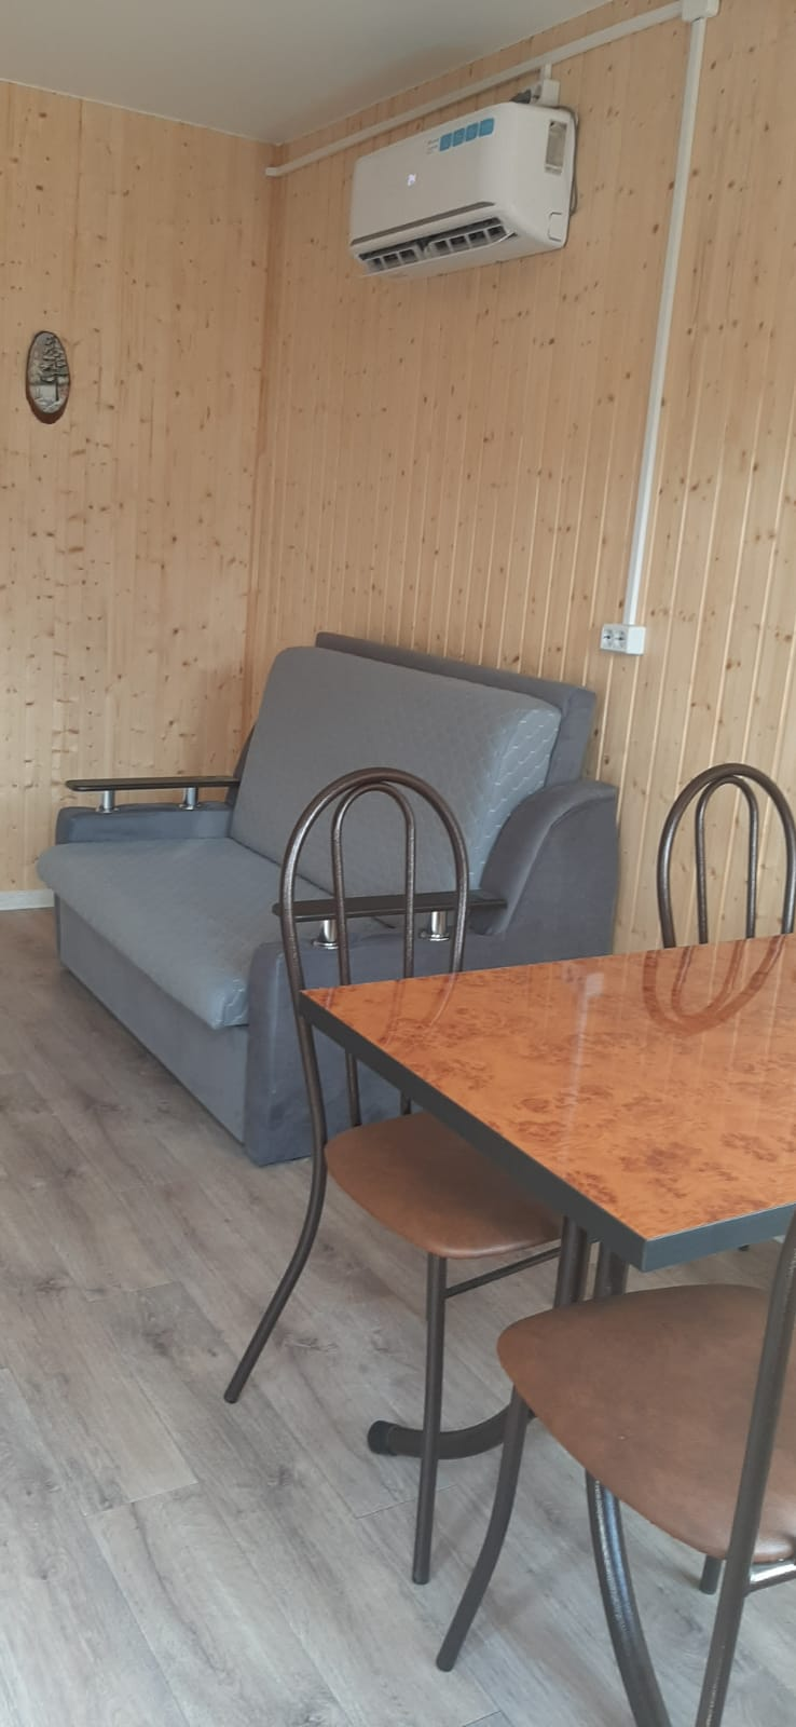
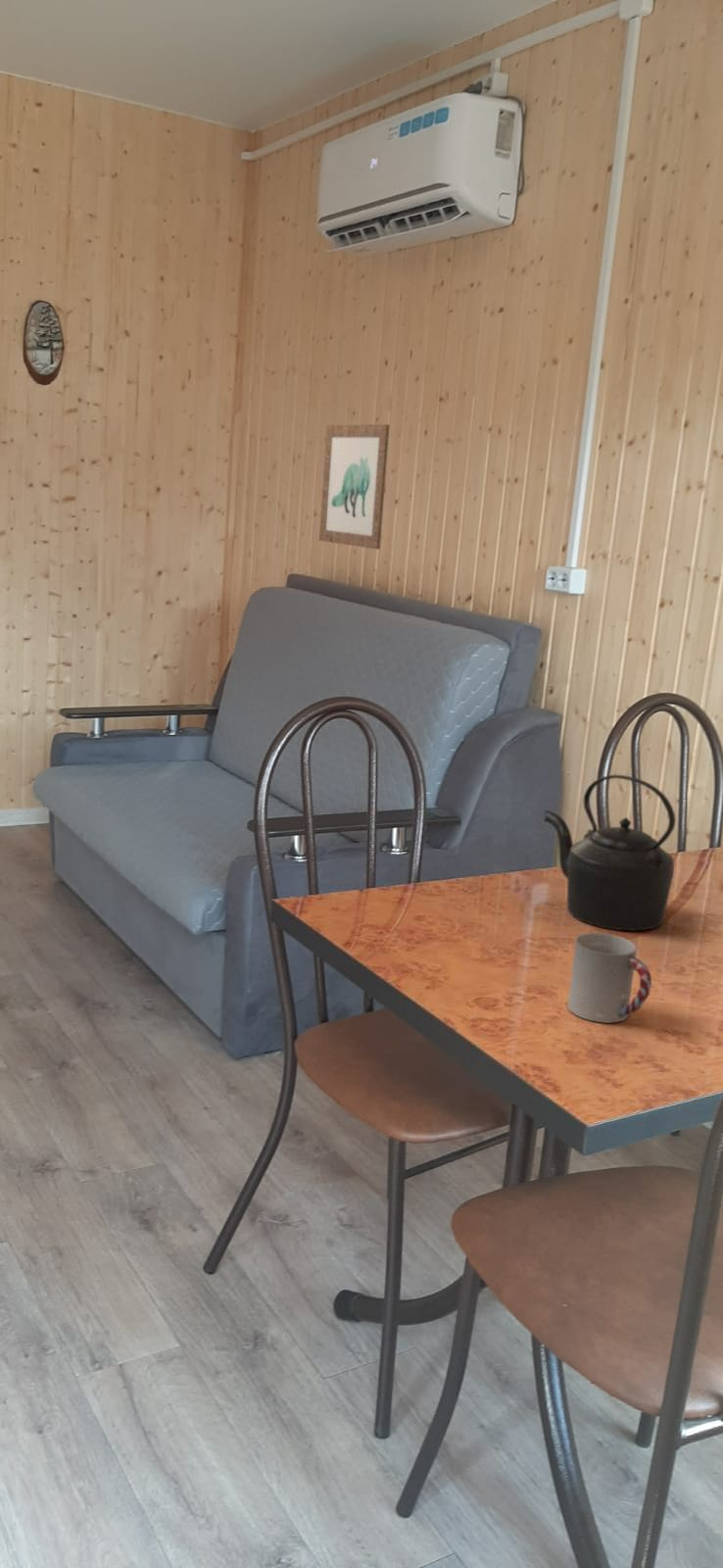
+ cup (612, 981)
+ wall art (353, 485)
+ kettle (602, 840)
